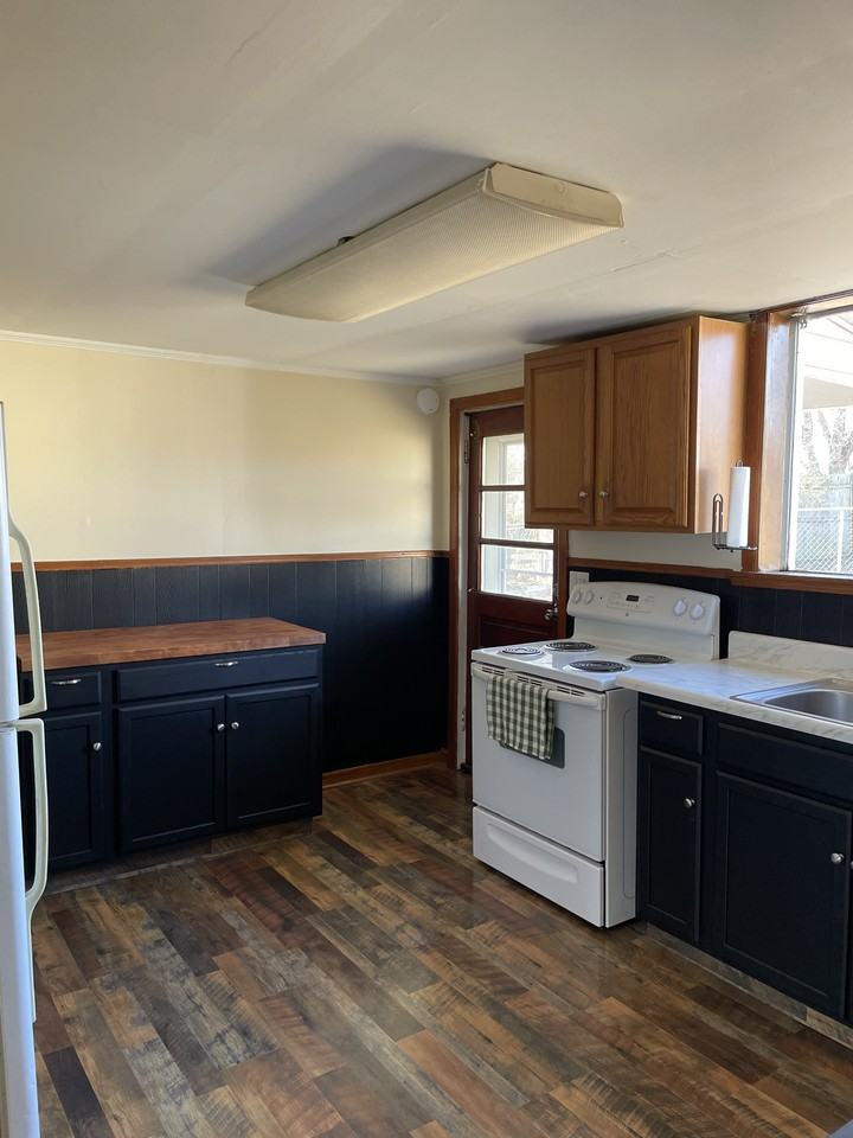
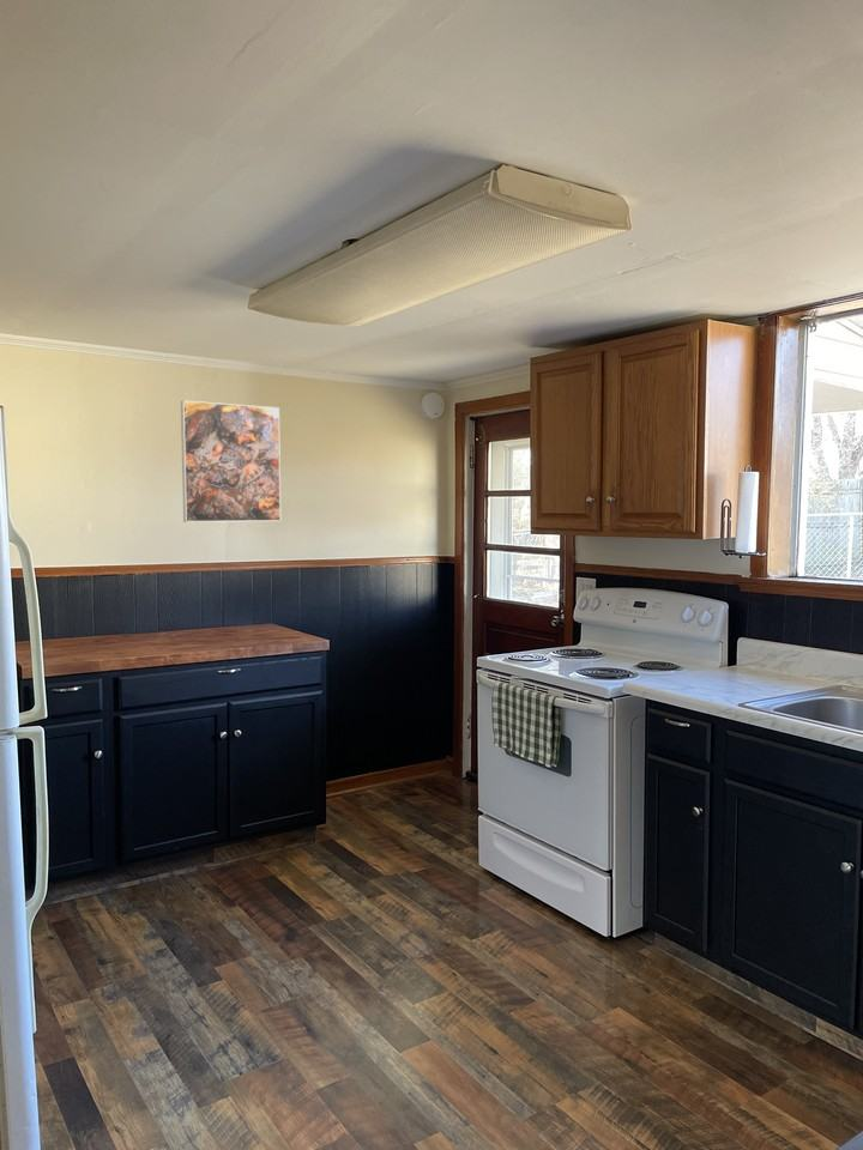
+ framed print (233, 462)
